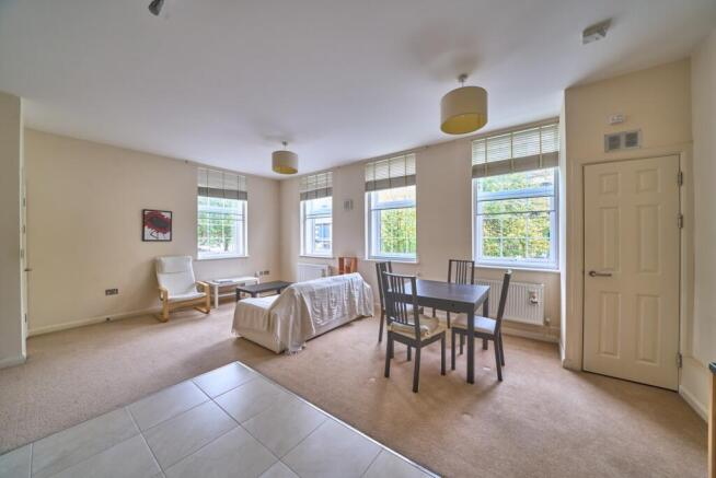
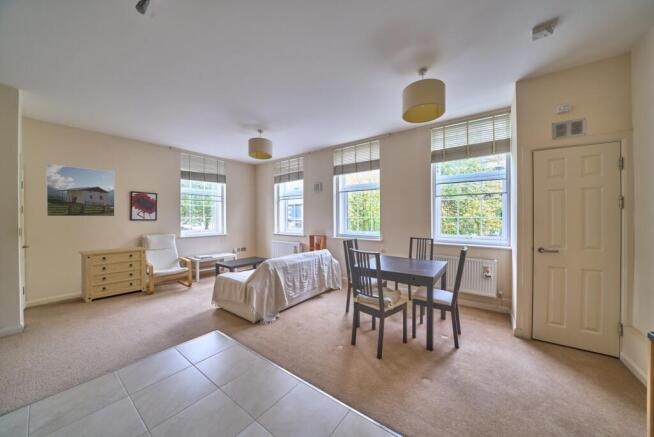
+ dresser (115, 271)
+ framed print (83, 192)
